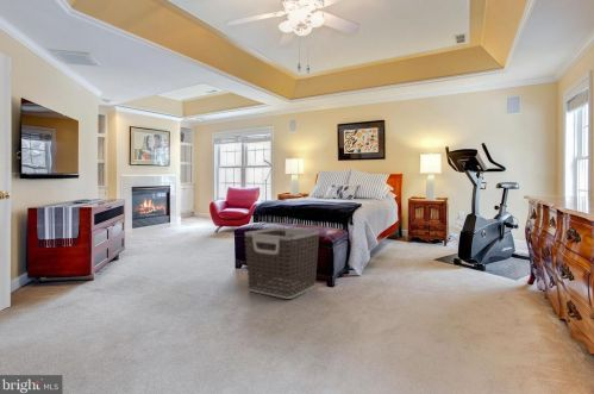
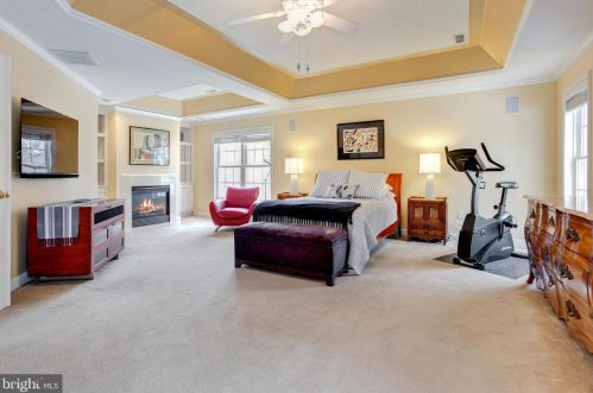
- clothes hamper (282, 259)
